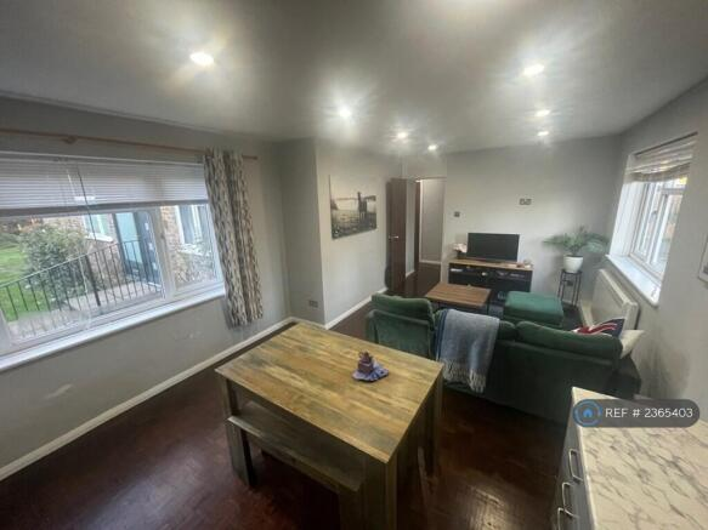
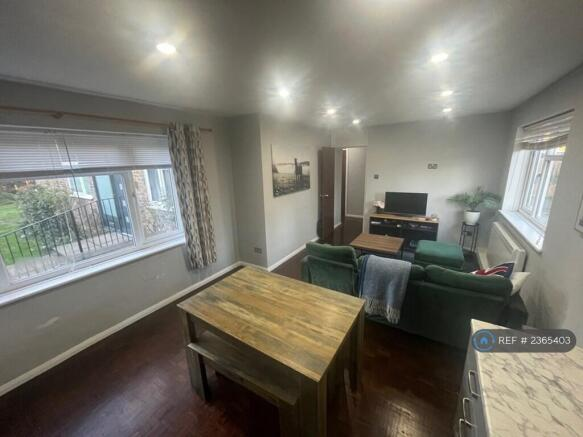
- teapot (367, 361)
